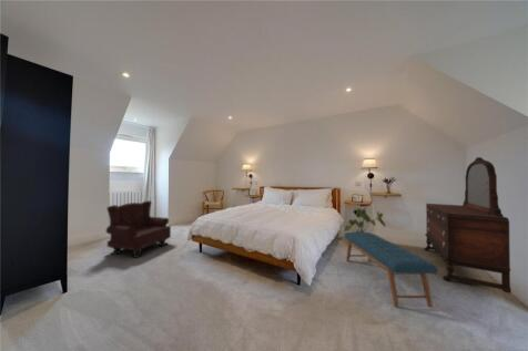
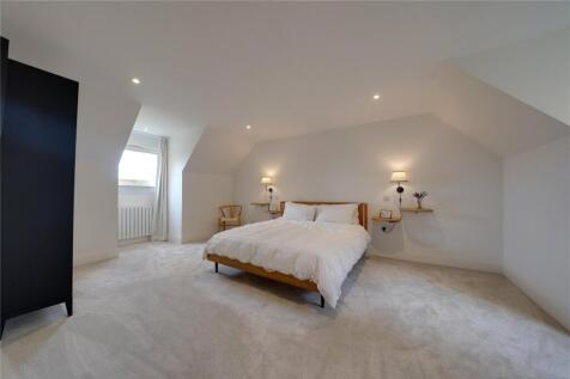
- house plant (364, 225)
- dresser (456, 211)
- armchair (140, 226)
- bench (379, 260)
